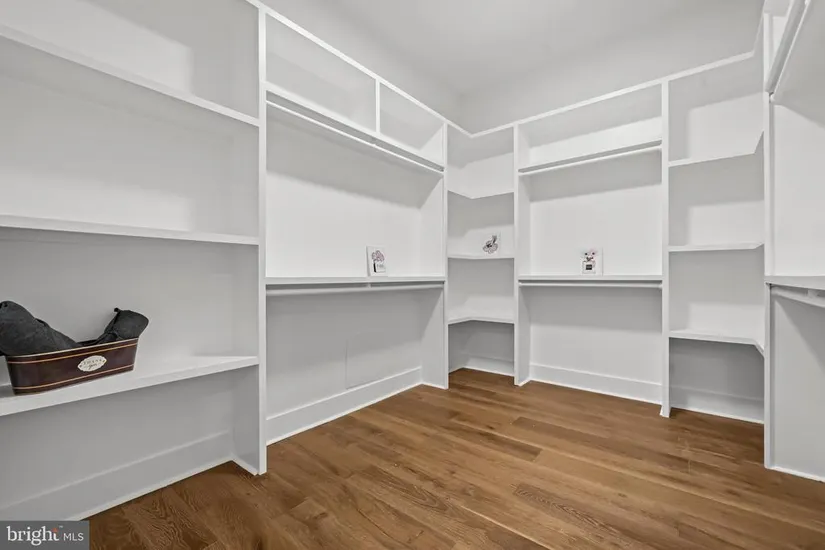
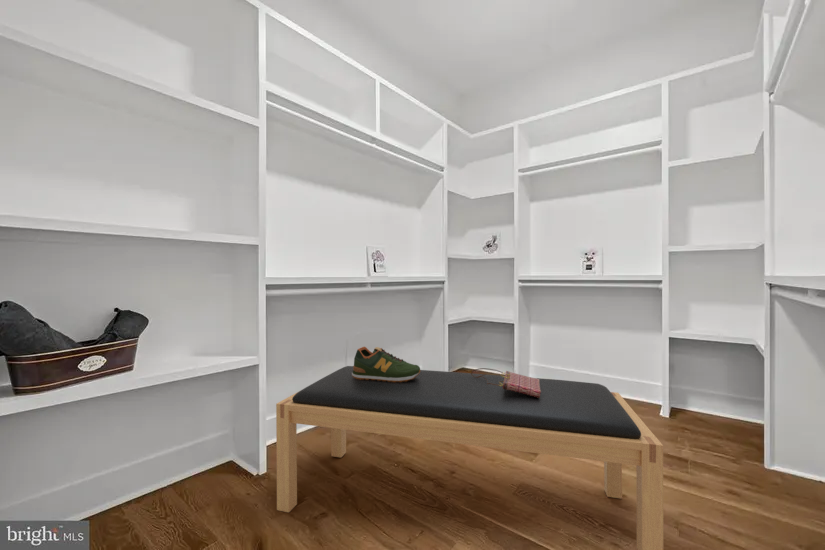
+ shoe (385, 362)
+ handbag (502, 381)
+ bench (454, 442)
